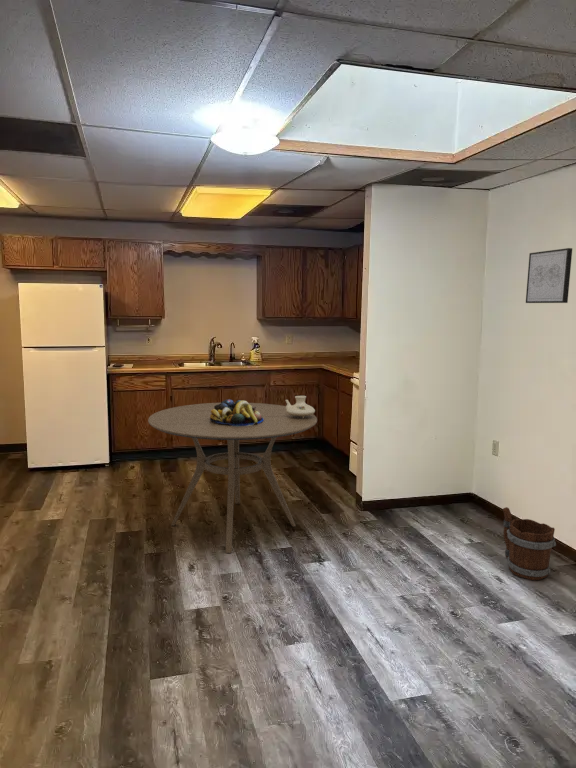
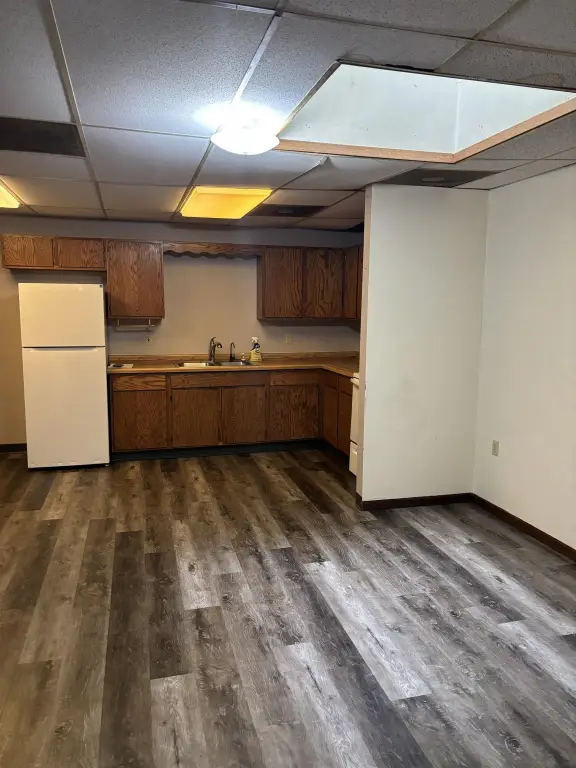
- dining table (233, 471)
- wall art (547, 277)
- bucket (522, 542)
- fruit bowl (237, 410)
- pitcher (300, 406)
